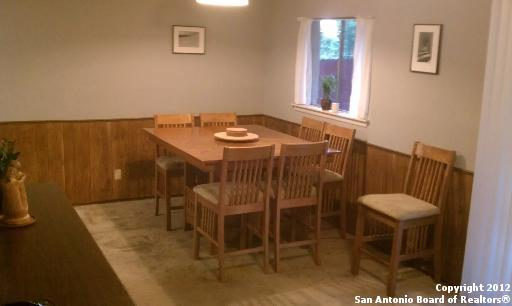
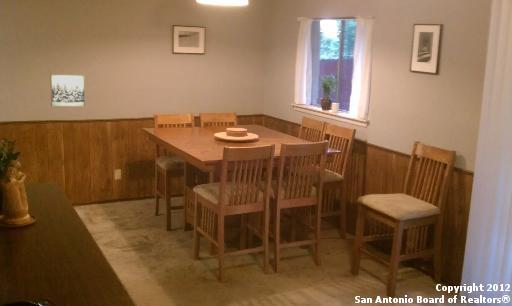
+ wall art (68, 90)
